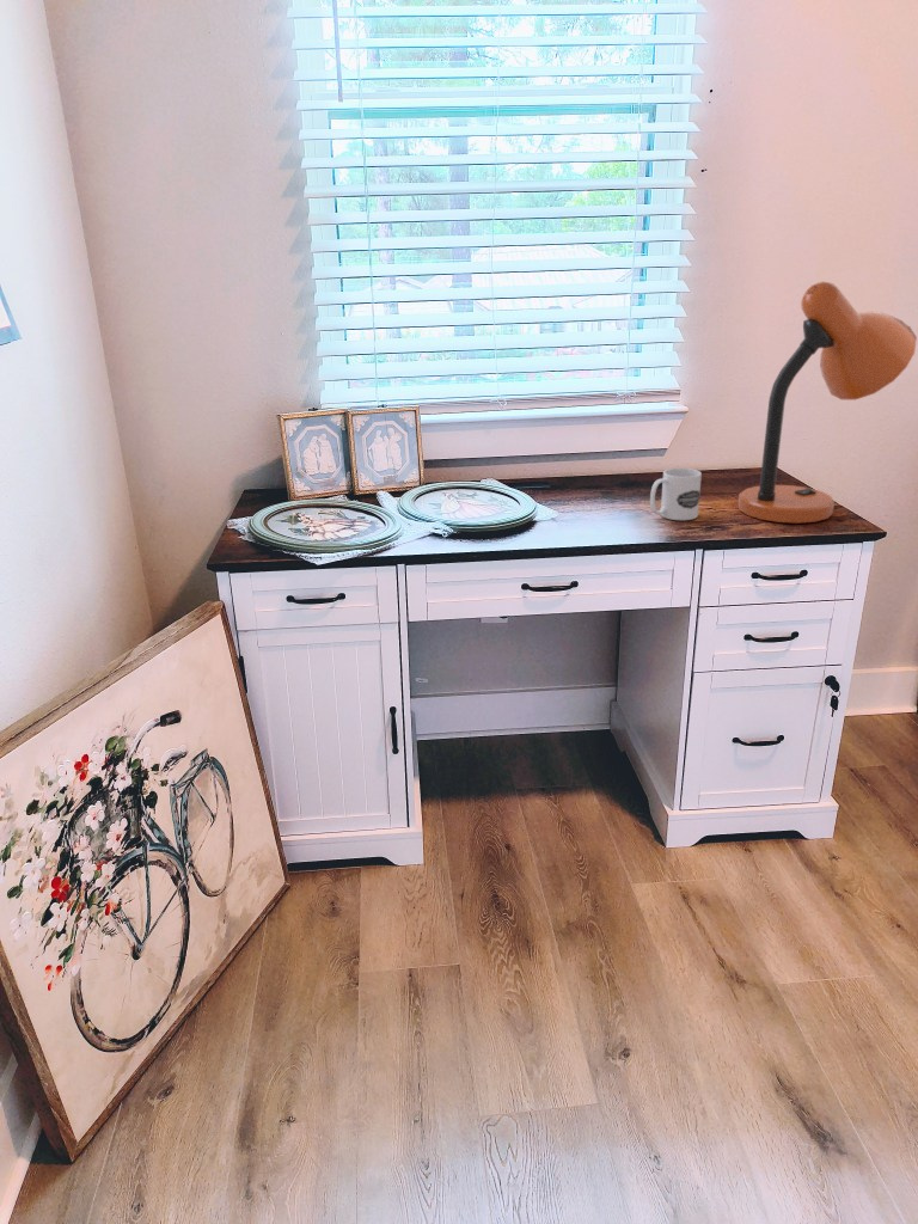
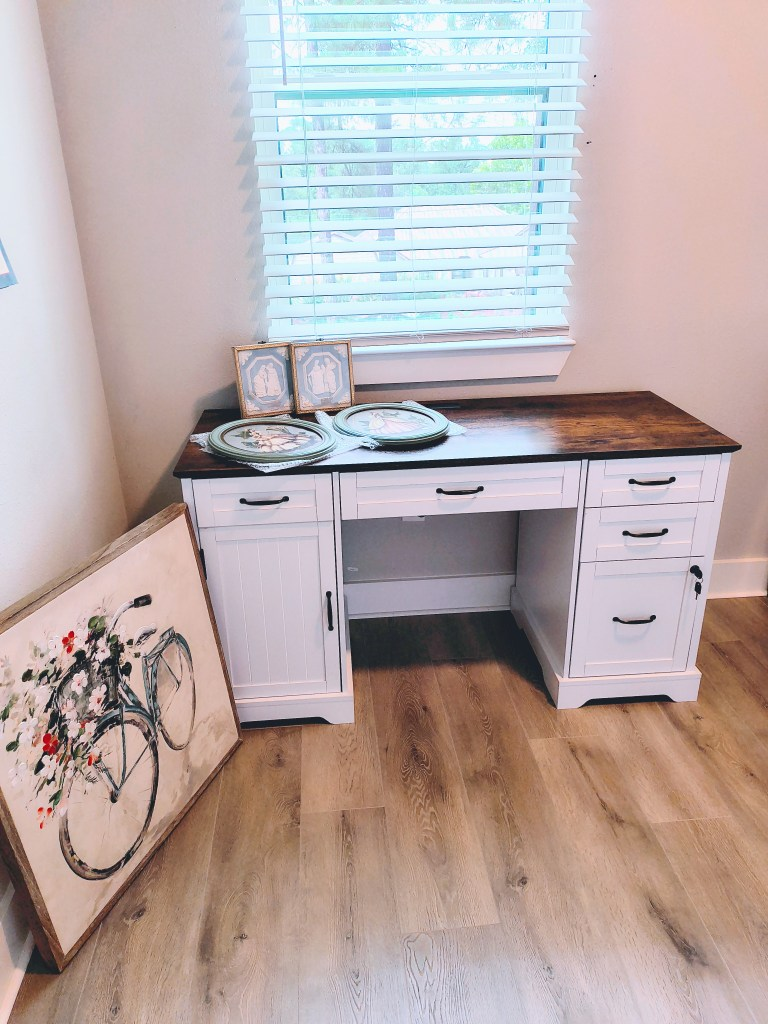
- mug (673, 494)
- desk lamp (831, 393)
